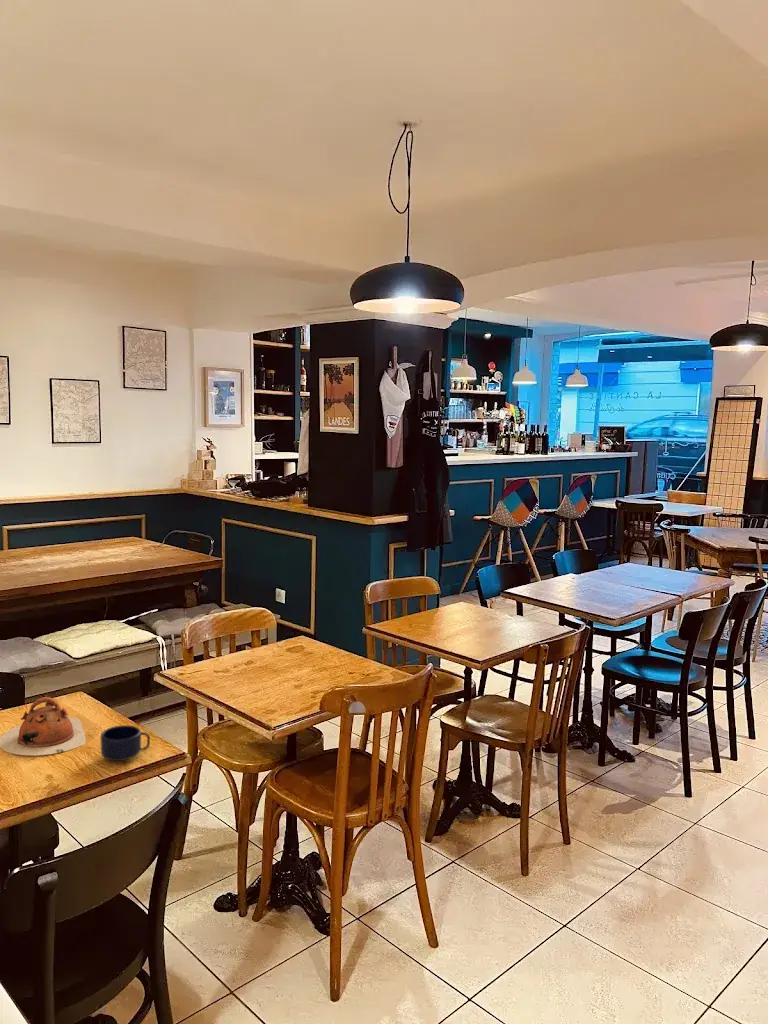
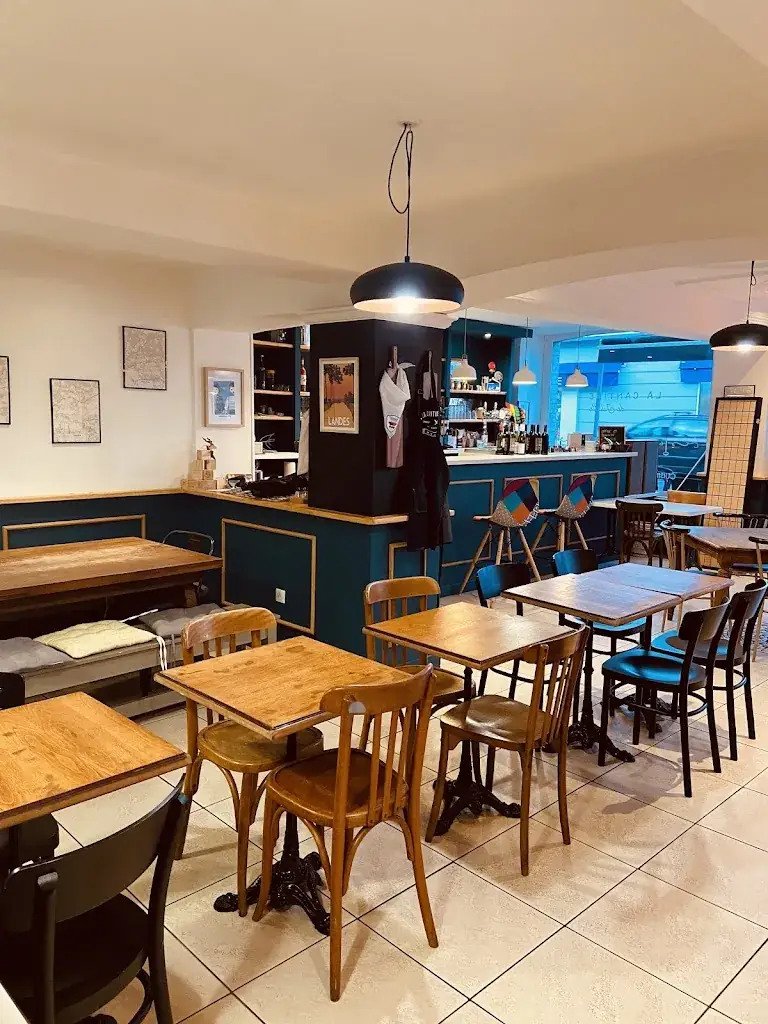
- mug (125, 744)
- teapot (49, 716)
